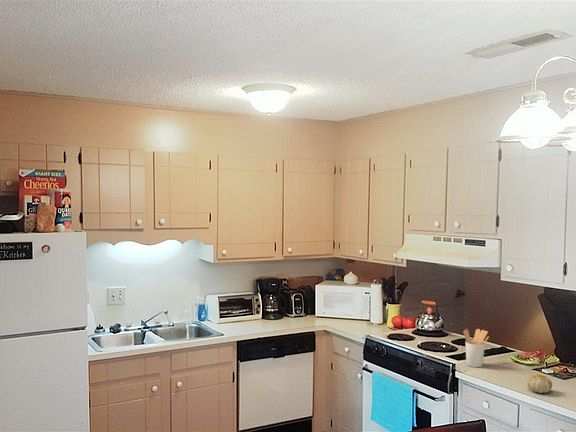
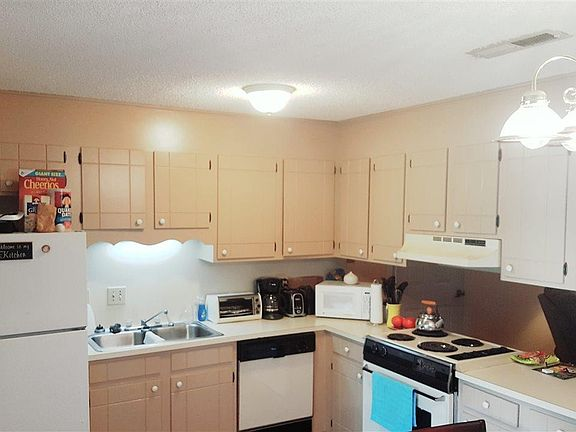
- fruit (539, 383)
- utensil holder (476, 347)
